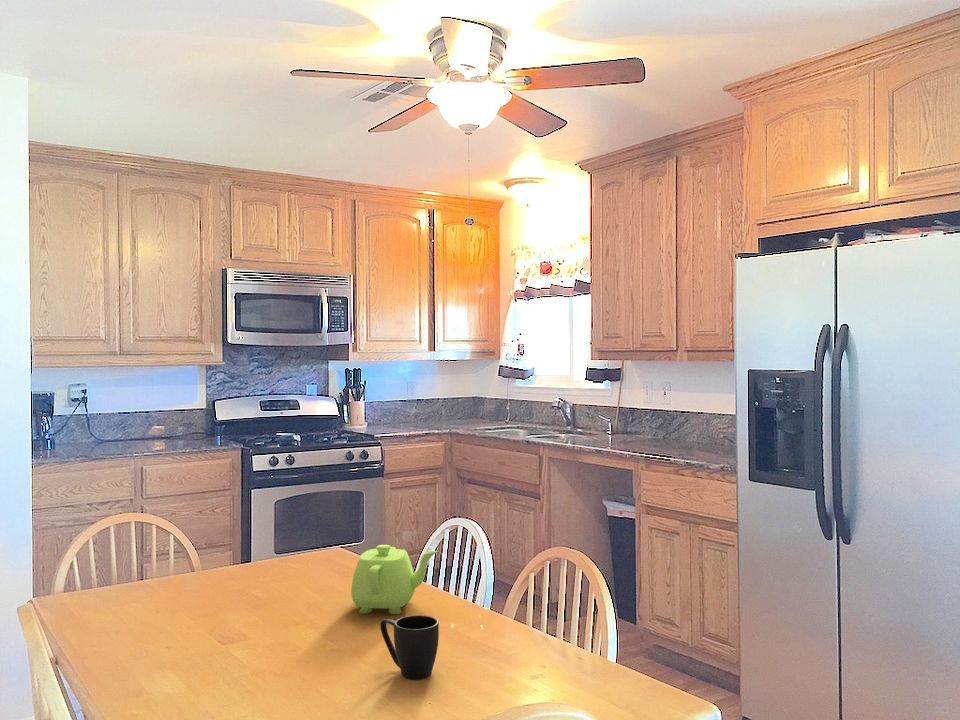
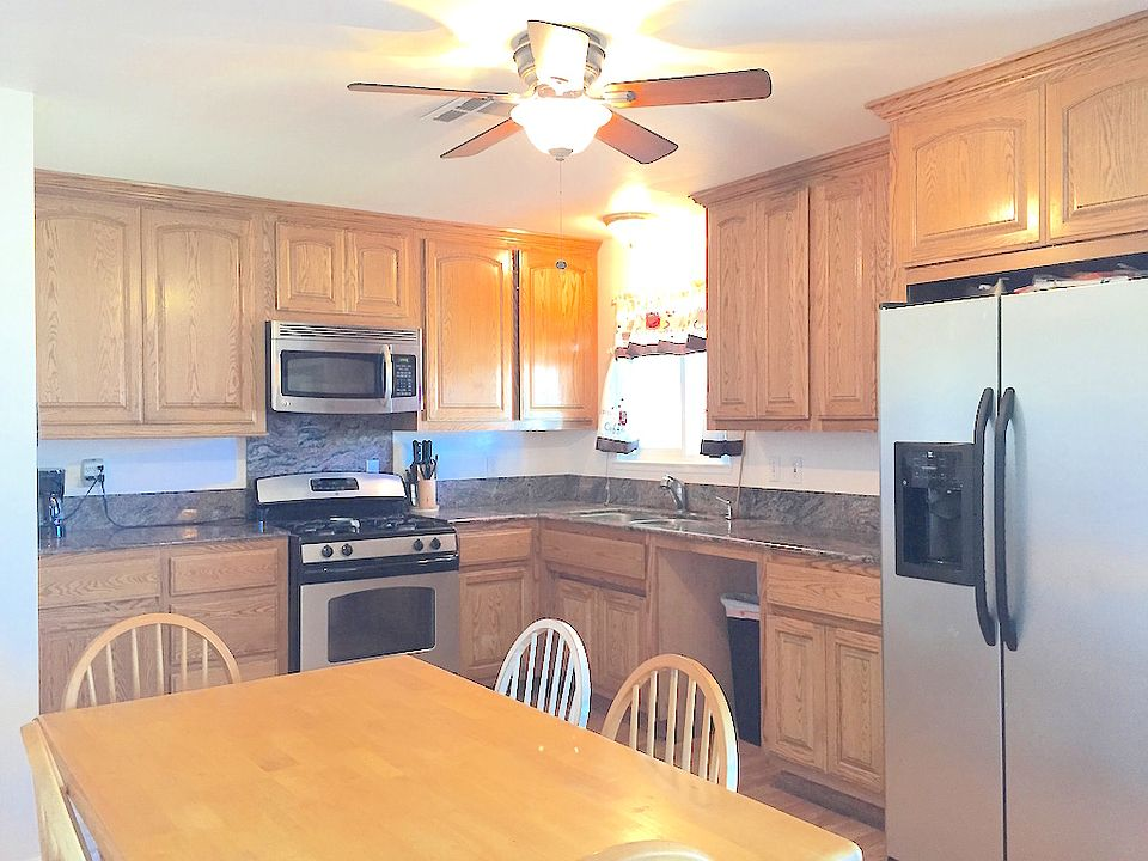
- mug (408, 645)
- teapot (395, 576)
